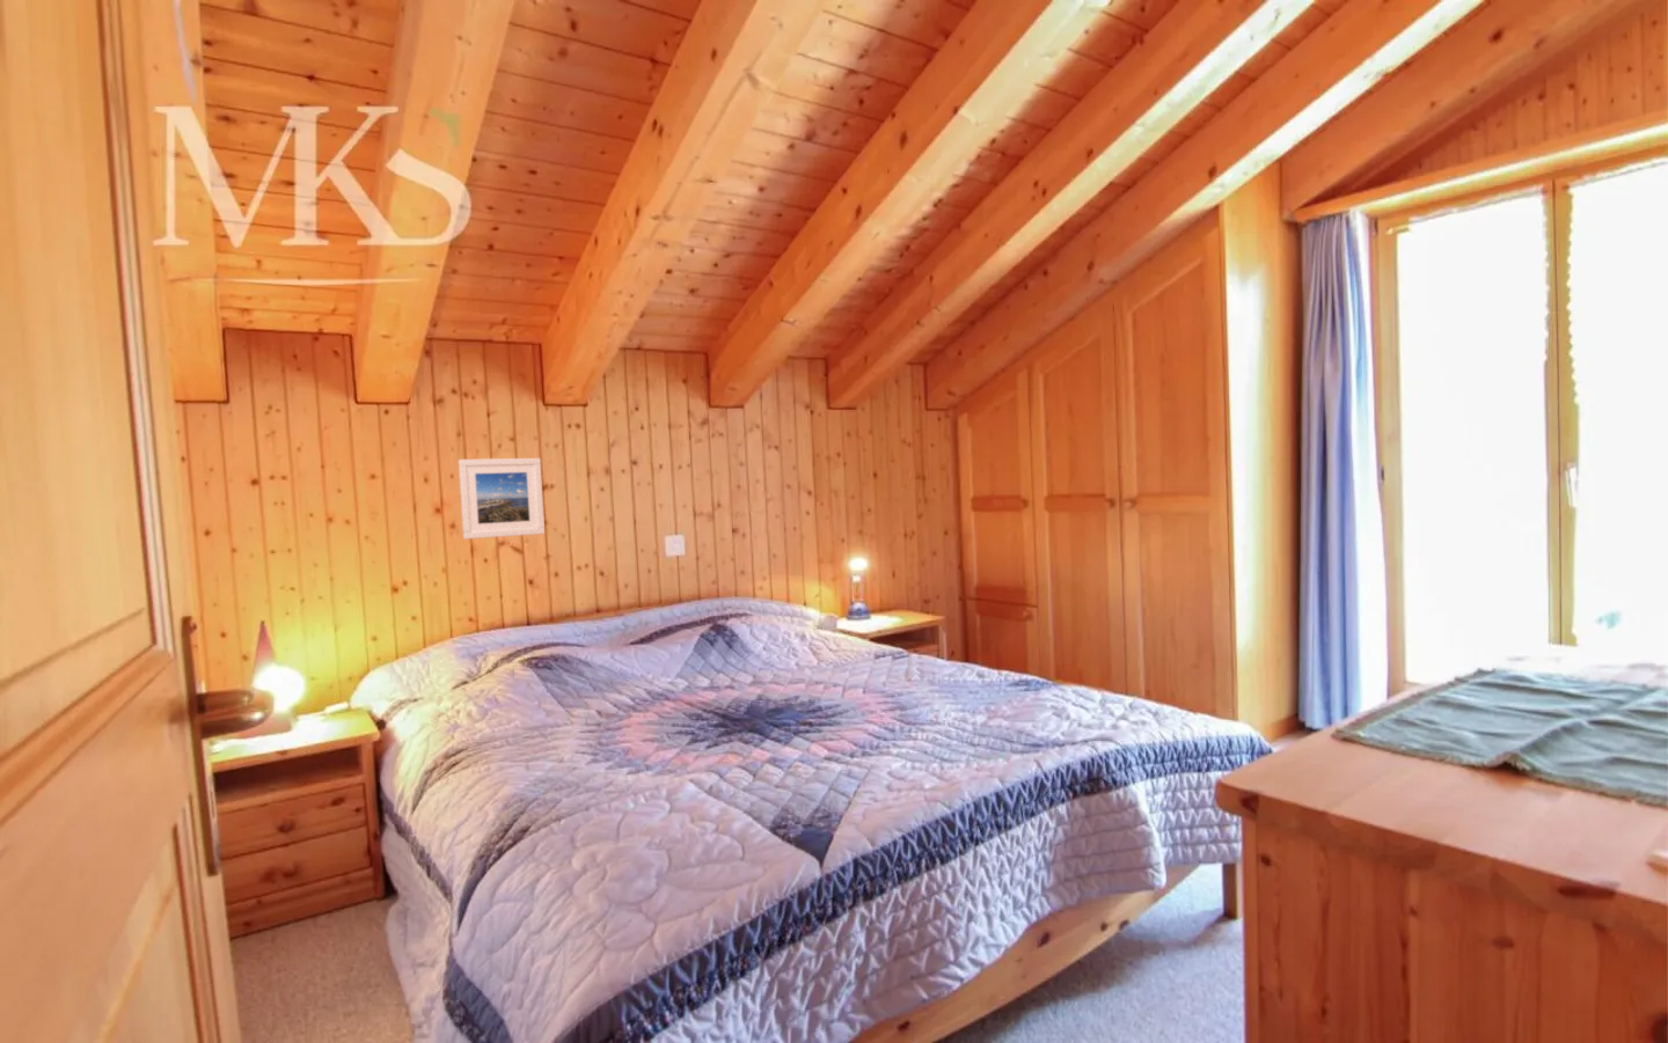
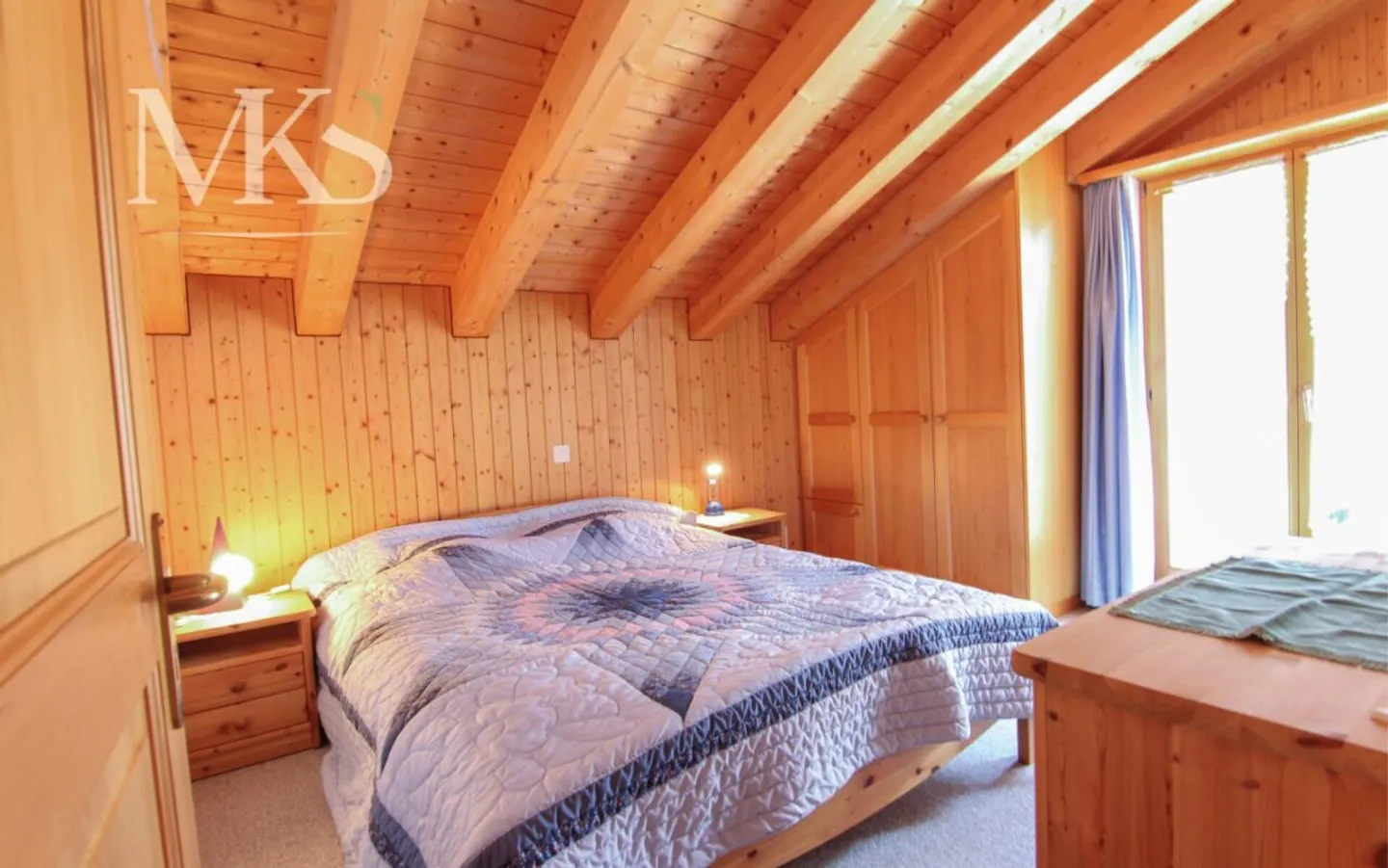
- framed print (501, 496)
